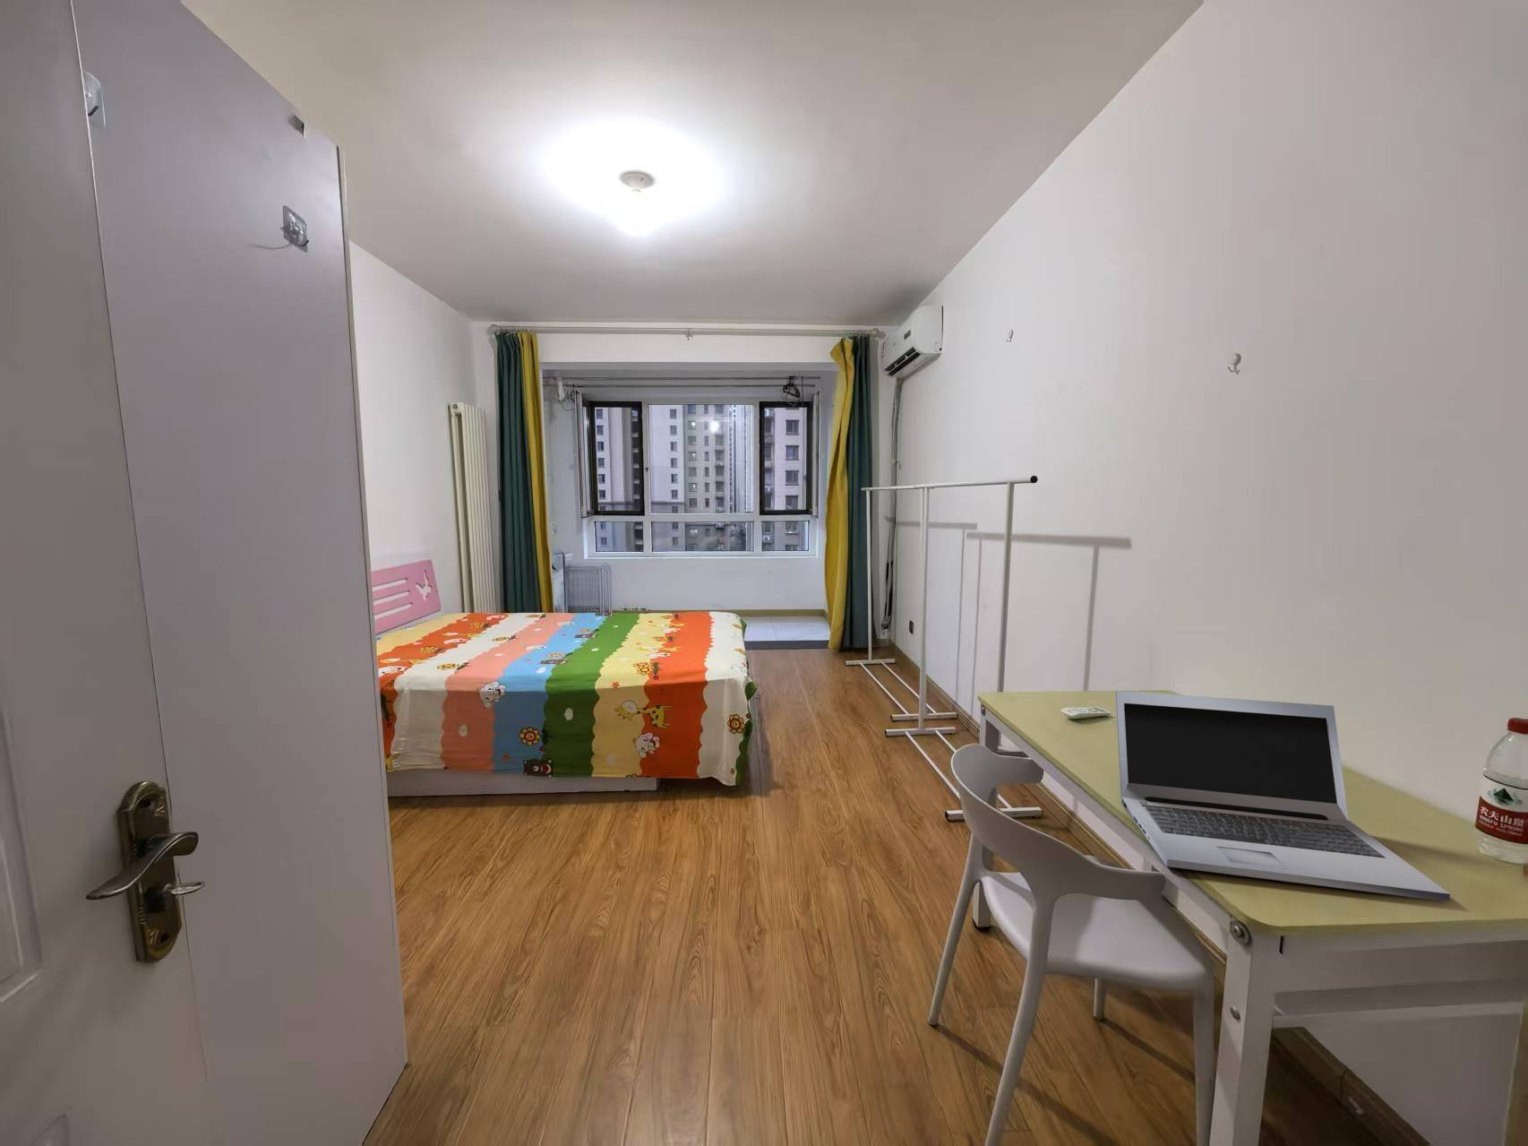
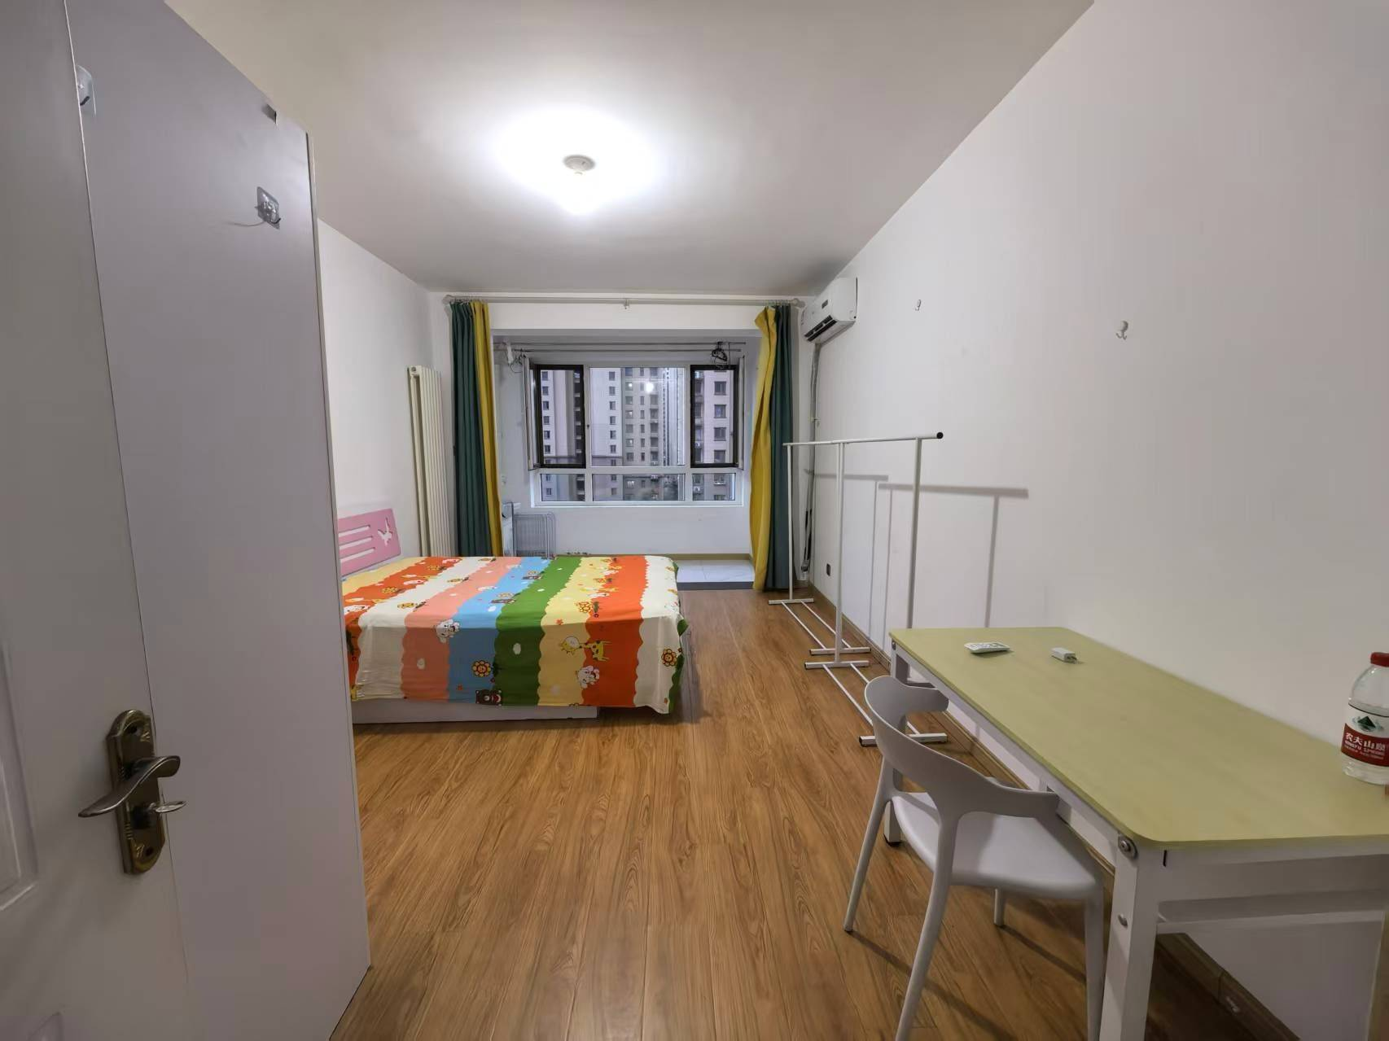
- laptop (1256, 780)
